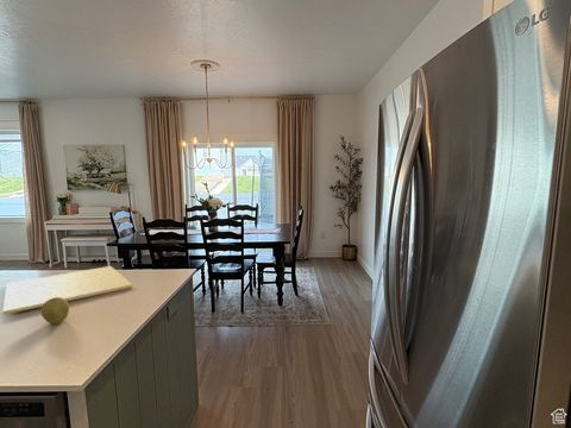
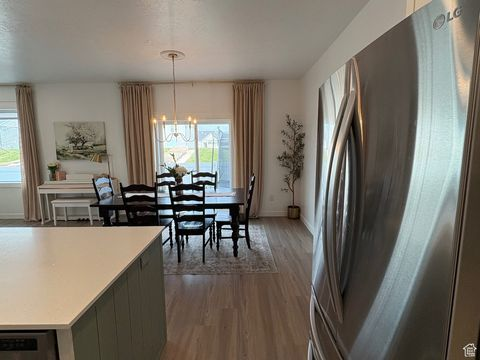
- cutting board (68, 284)
- fruit (55, 310)
